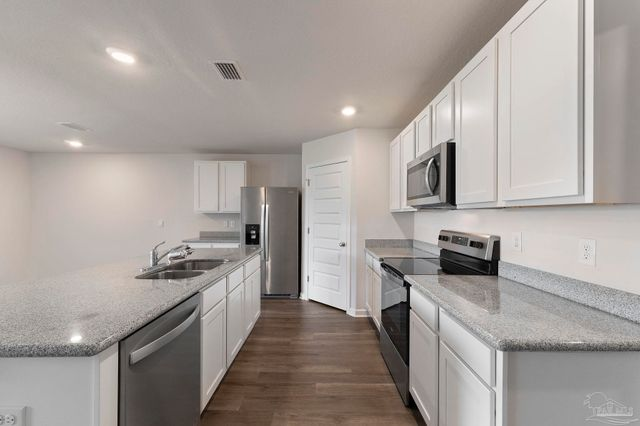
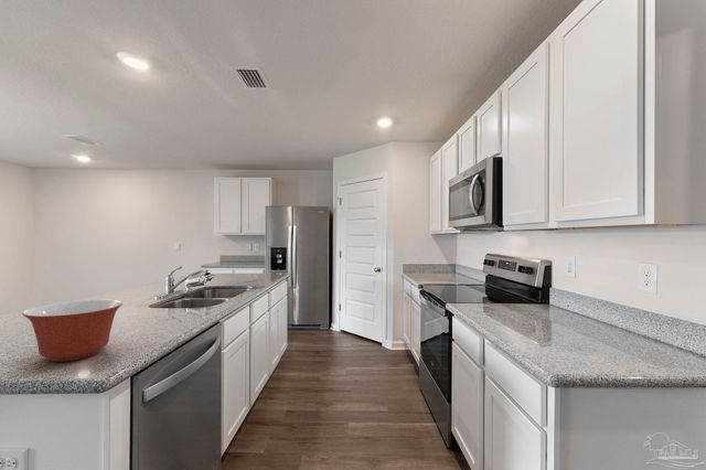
+ mixing bowl (75, 330)
